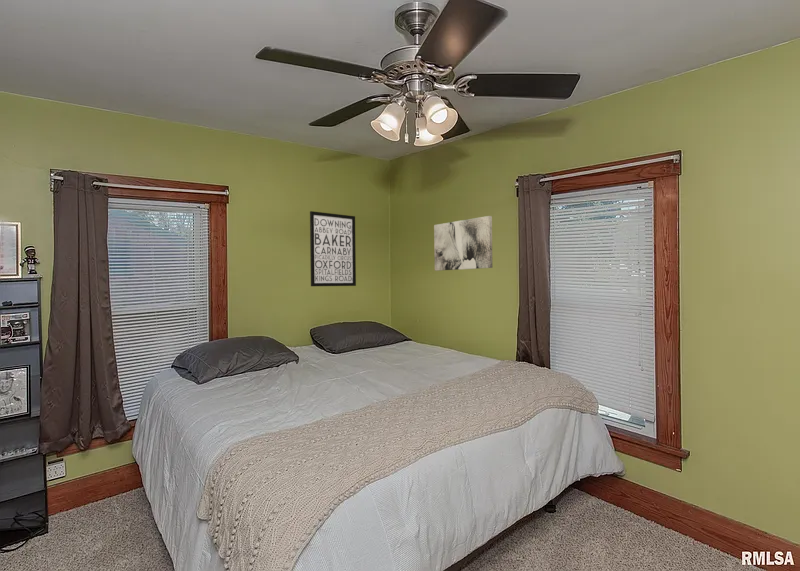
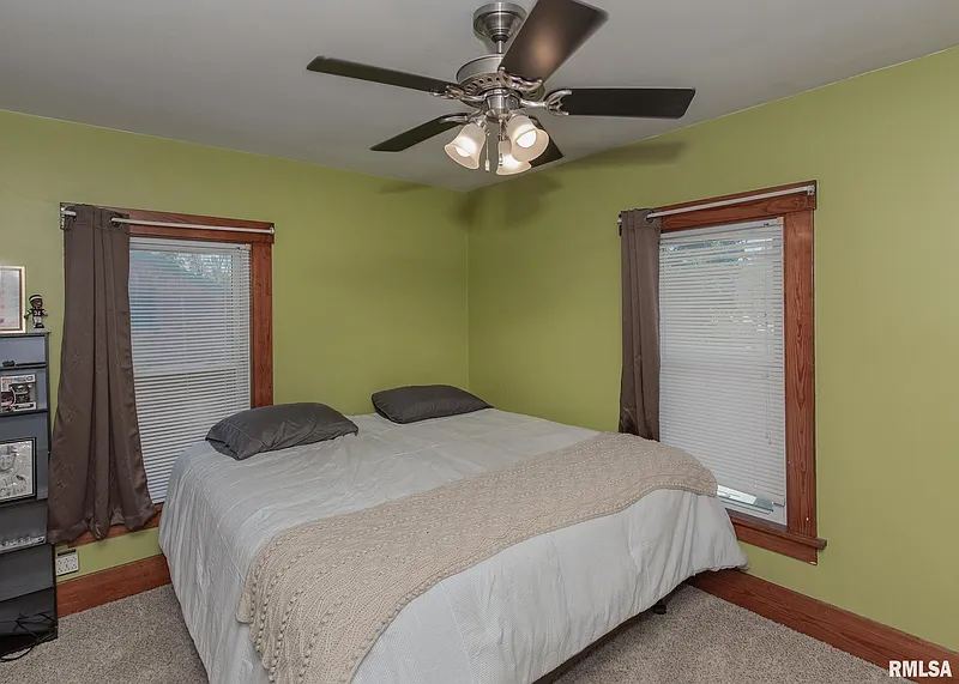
- wall art (333, 250)
- wall art (461, 245)
